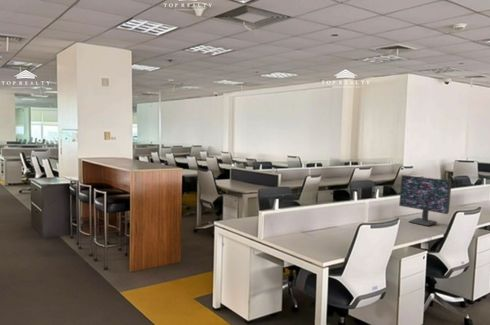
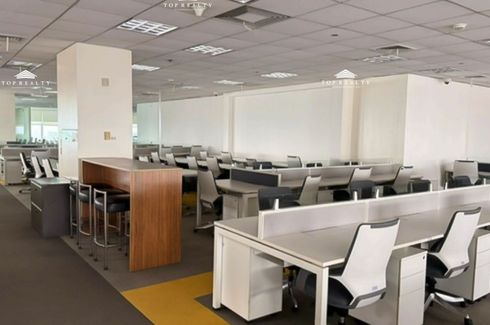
- computer monitor (423, 200)
